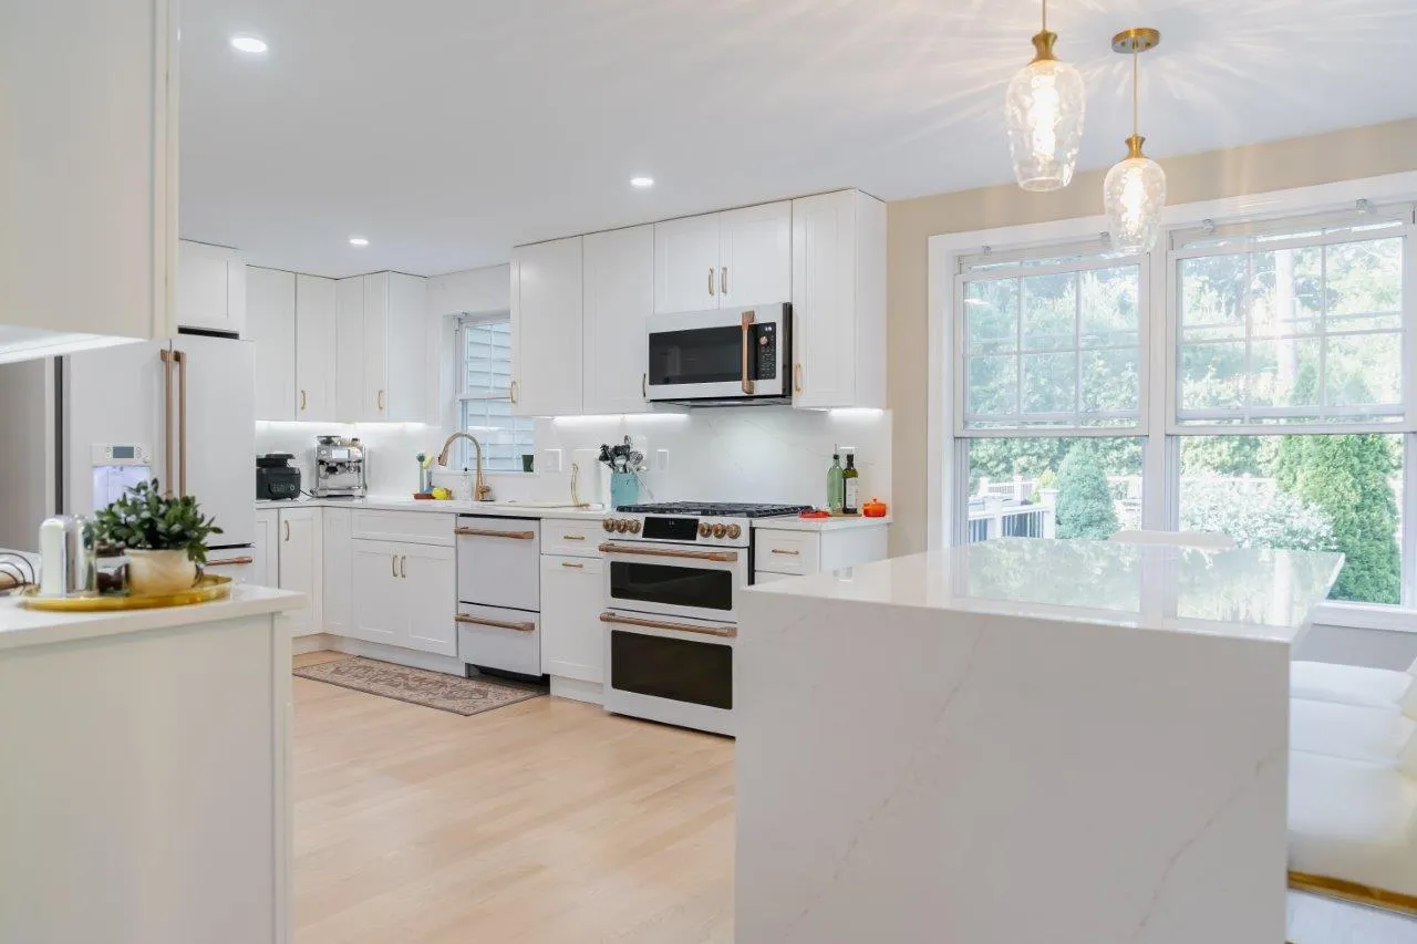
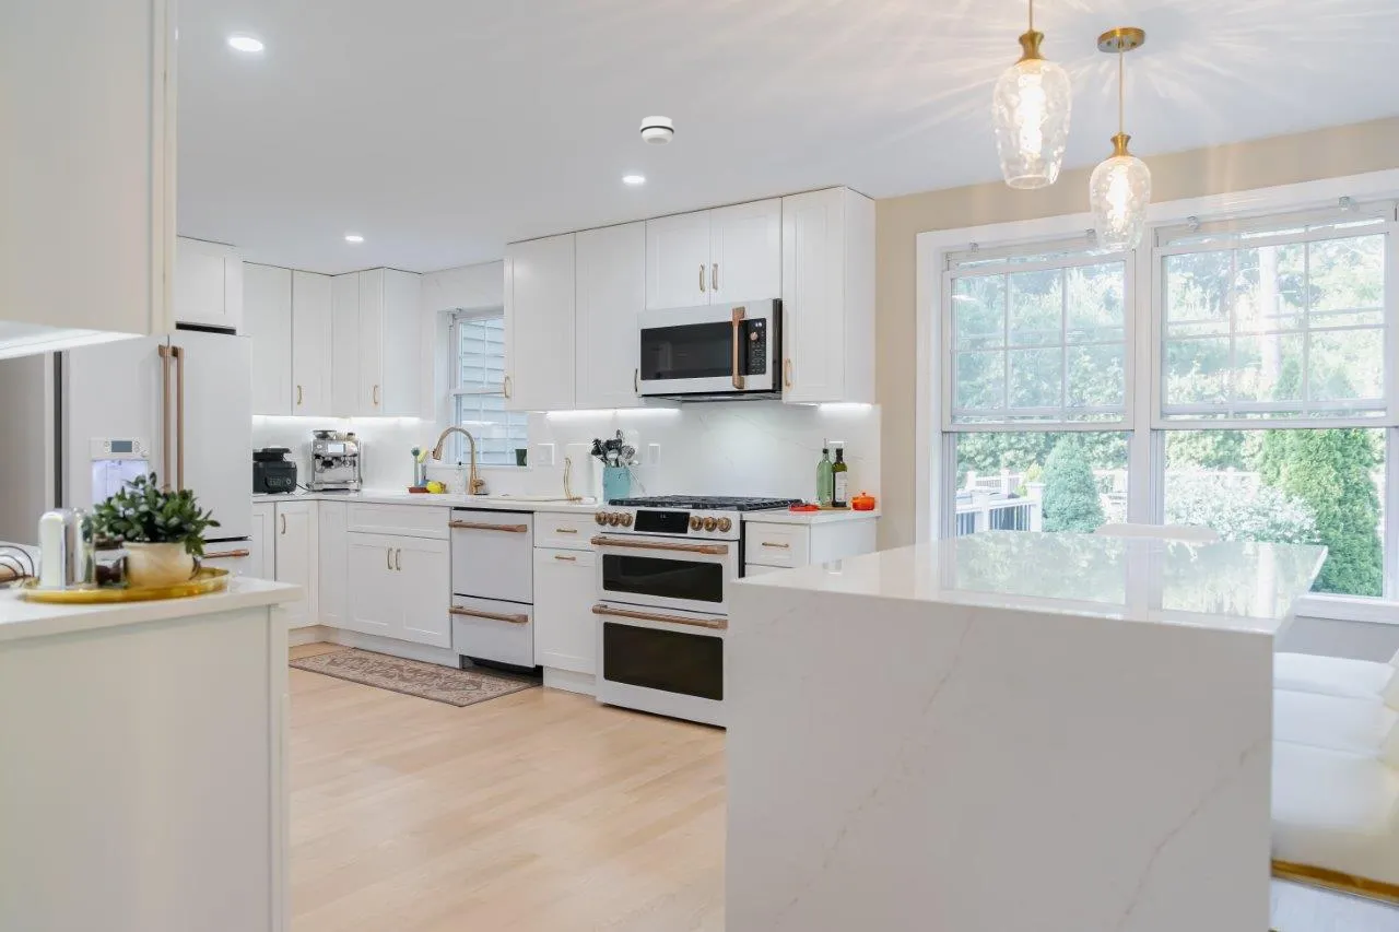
+ smoke detector (657, 131)
